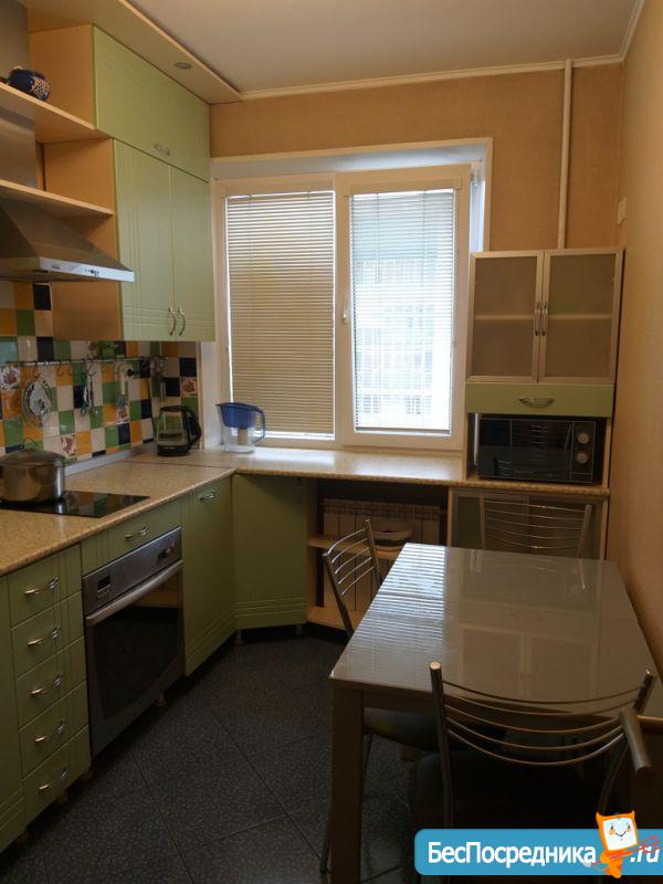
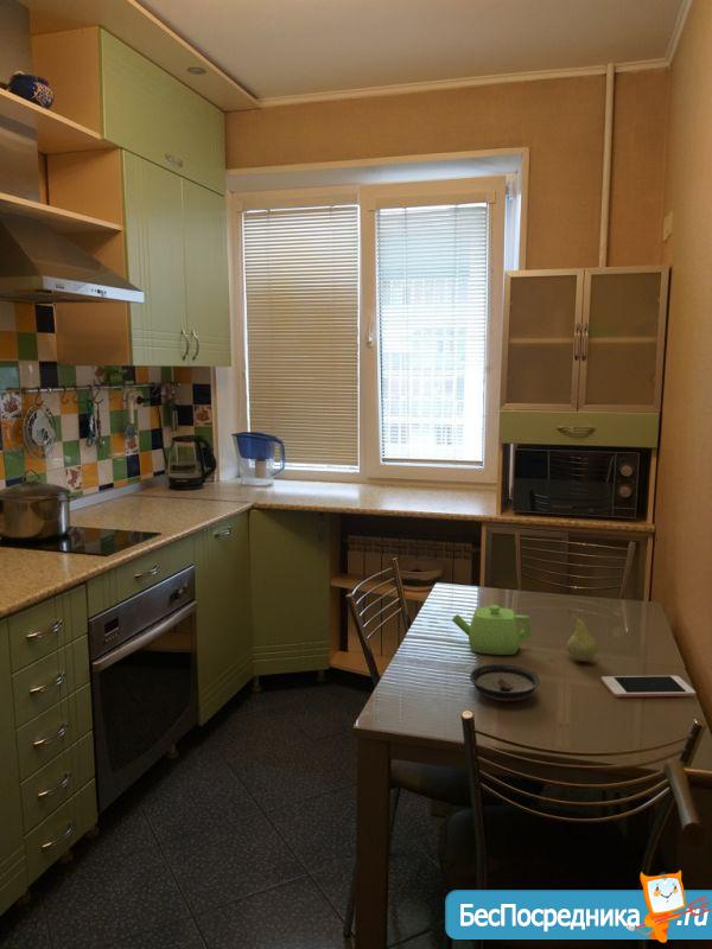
+ saucer (503, 684)
+ fruit (580, 636)
+ teapot (490, 626)
+ cell phone (647, 686)
